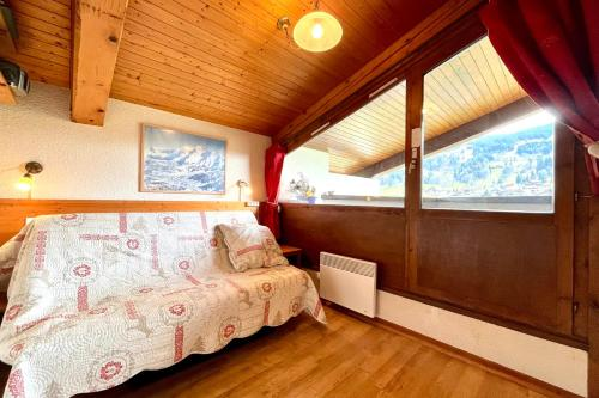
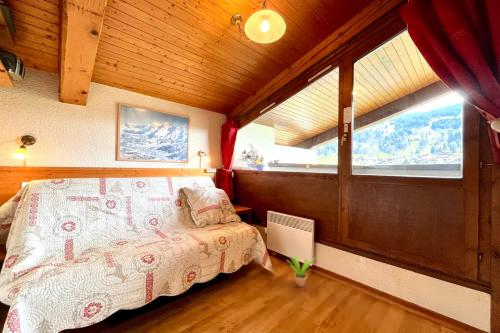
+ potted plant (299, 267)
